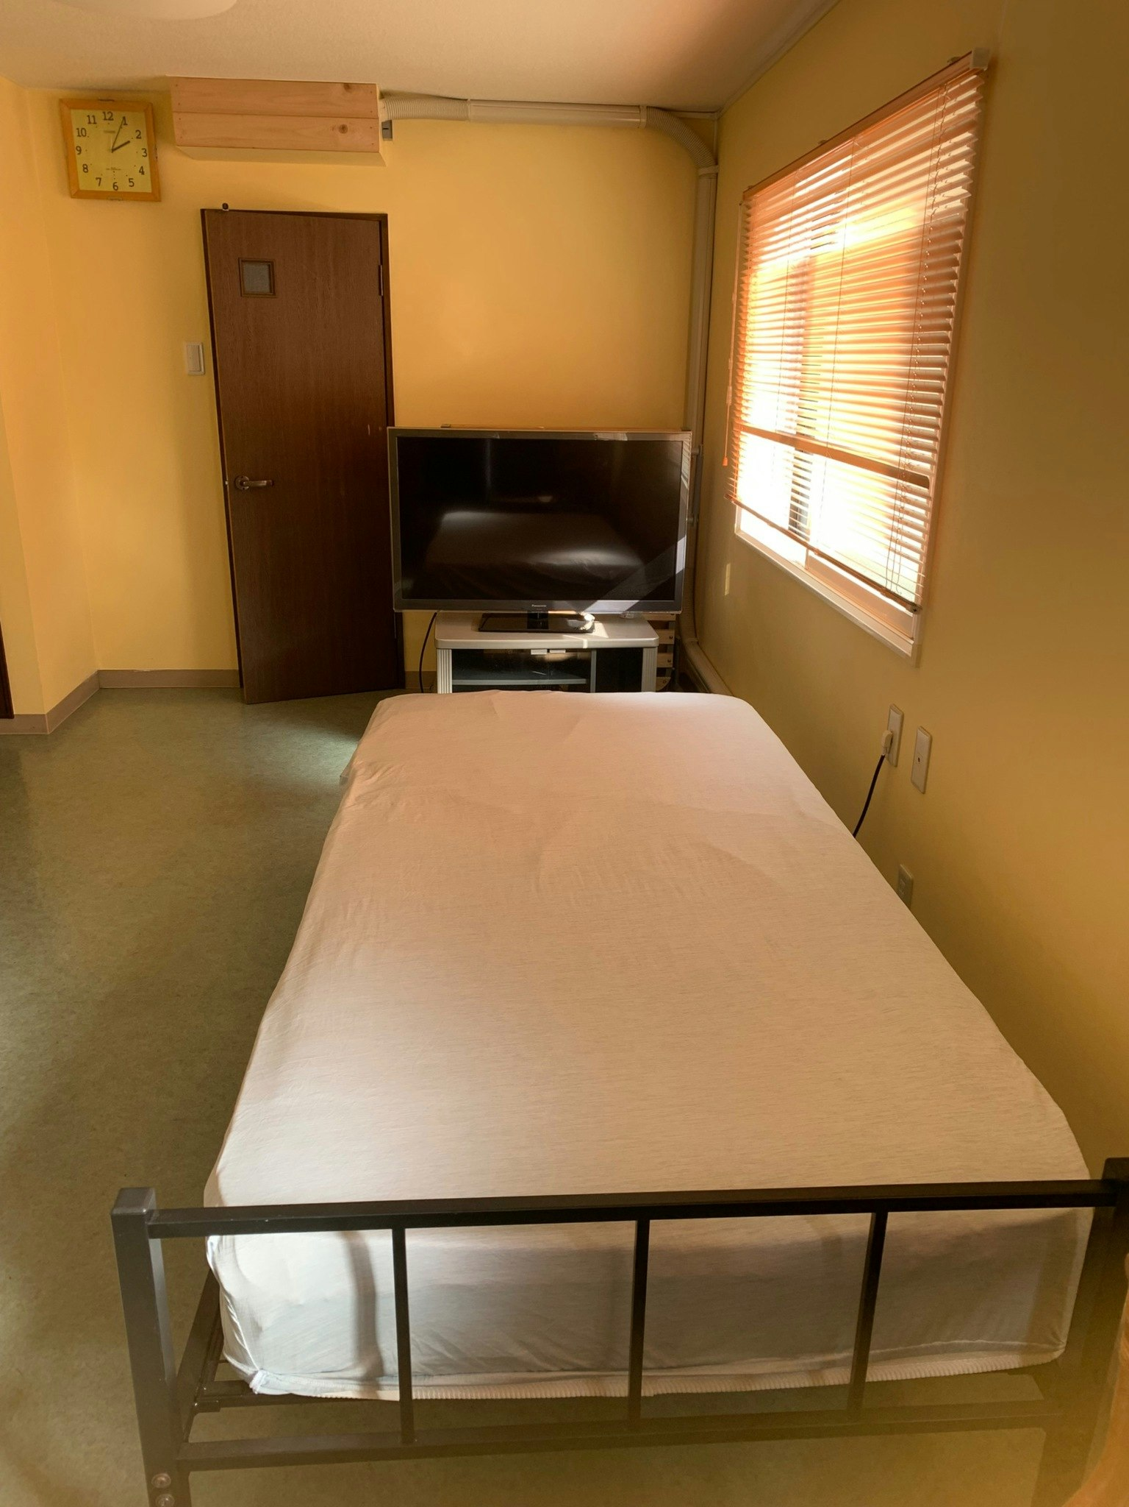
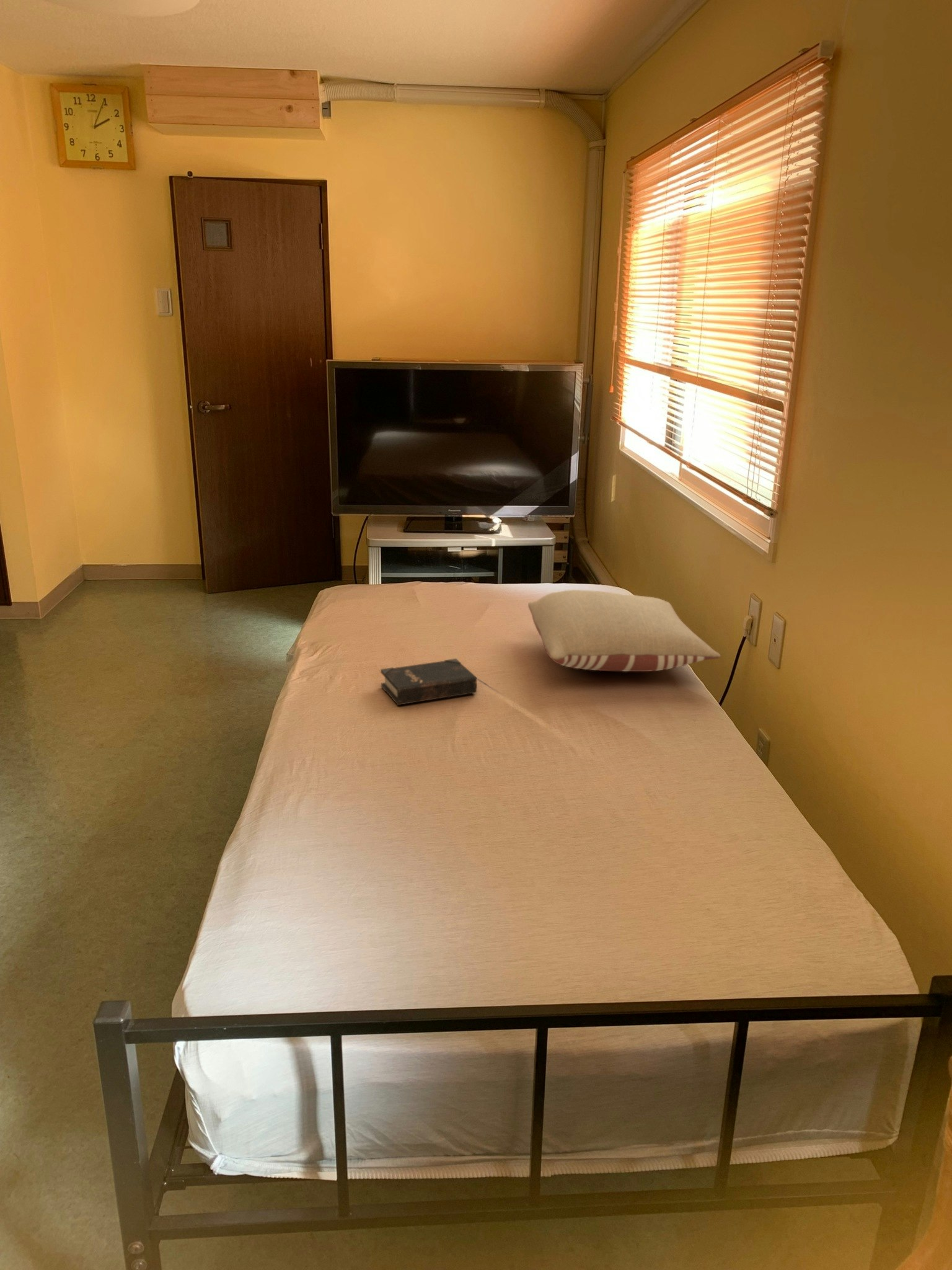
+ pillow (617, 631)
+ hardback book (428, 682)
